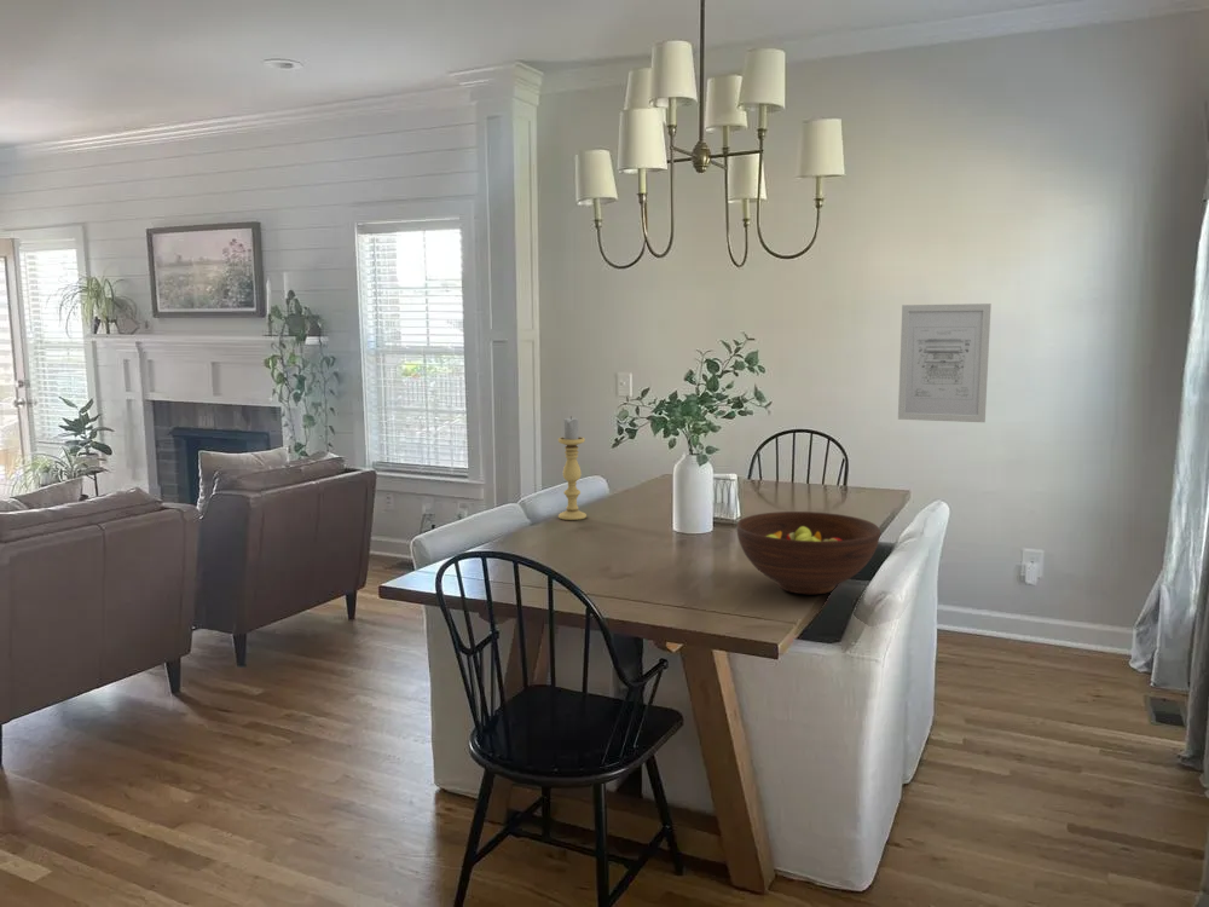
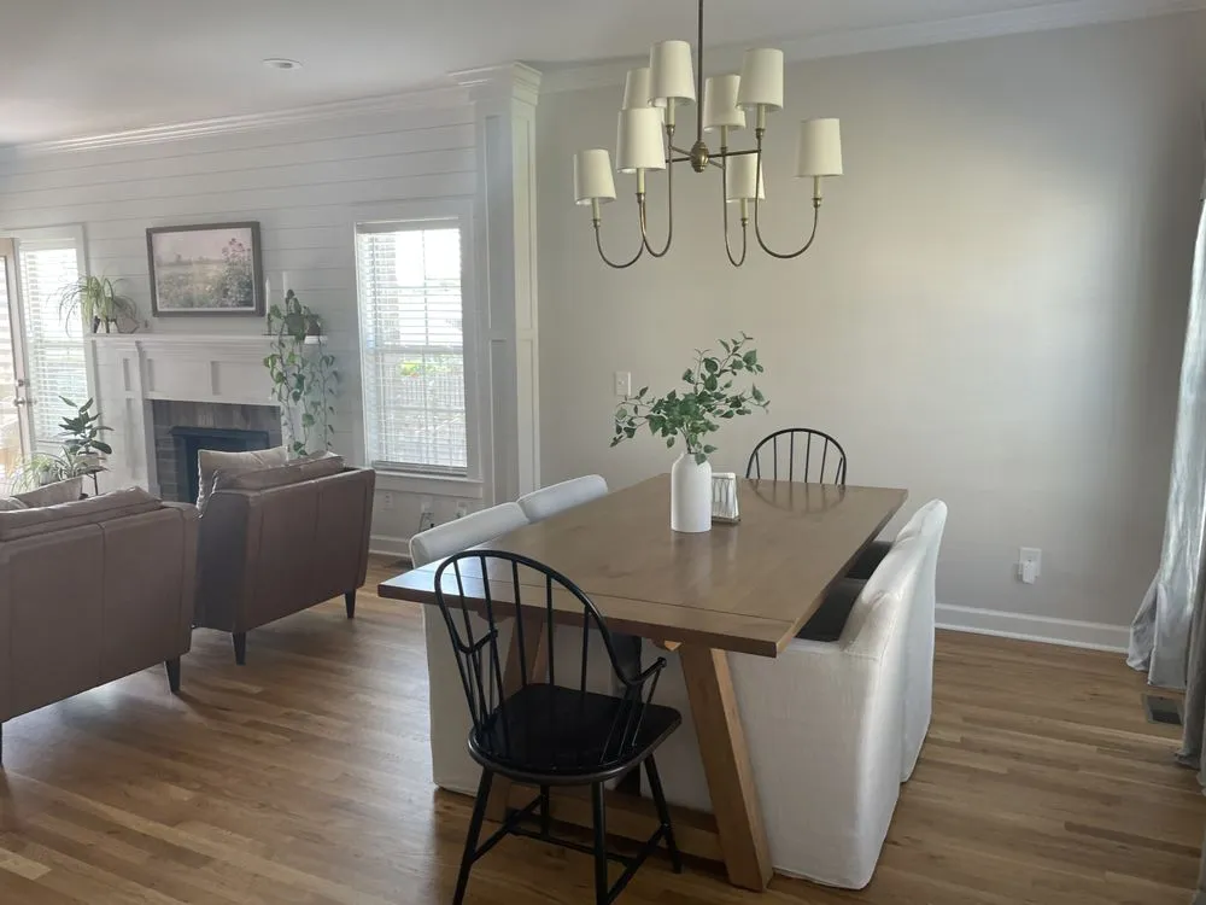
- fruit bowl (806, 556)
- wall art (943, 363)
- candle holder (572, 467)
